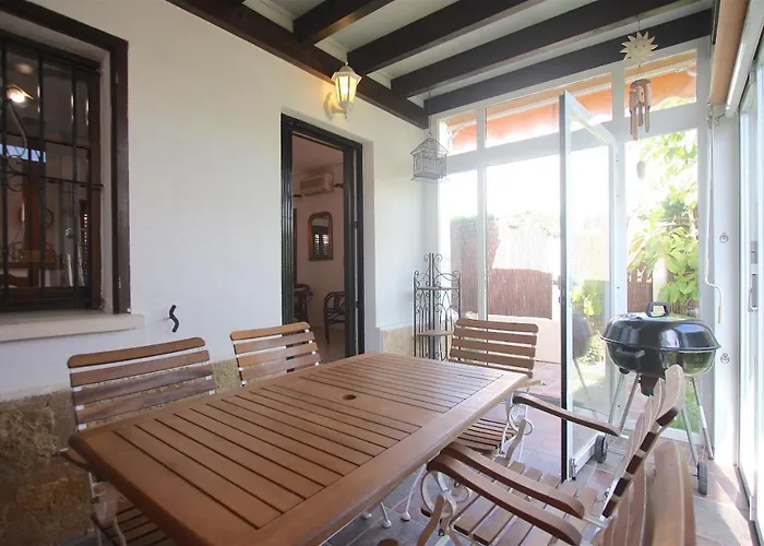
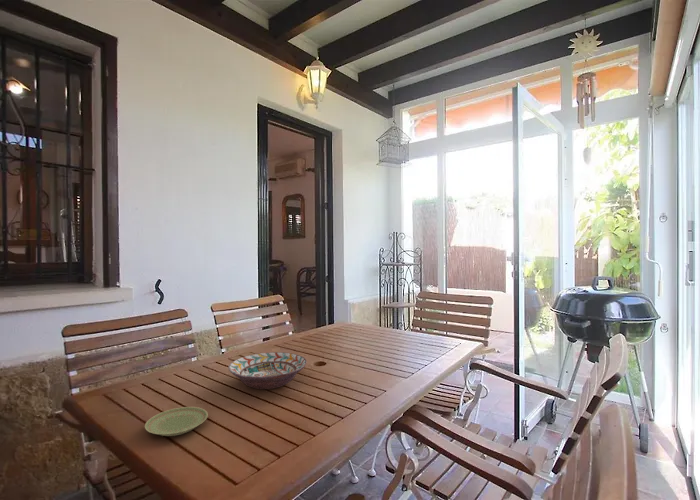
+ decorative bowl (268, 372)
+ plate (177, 422)
